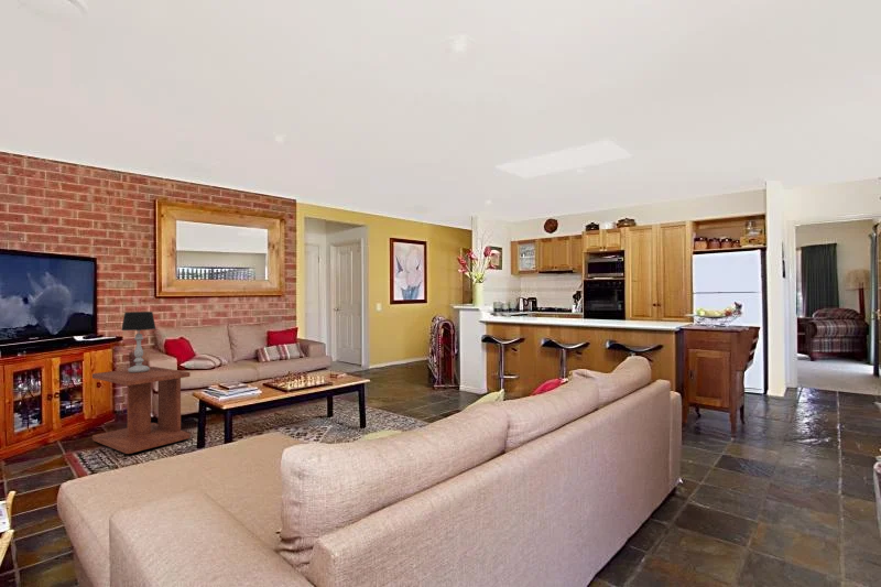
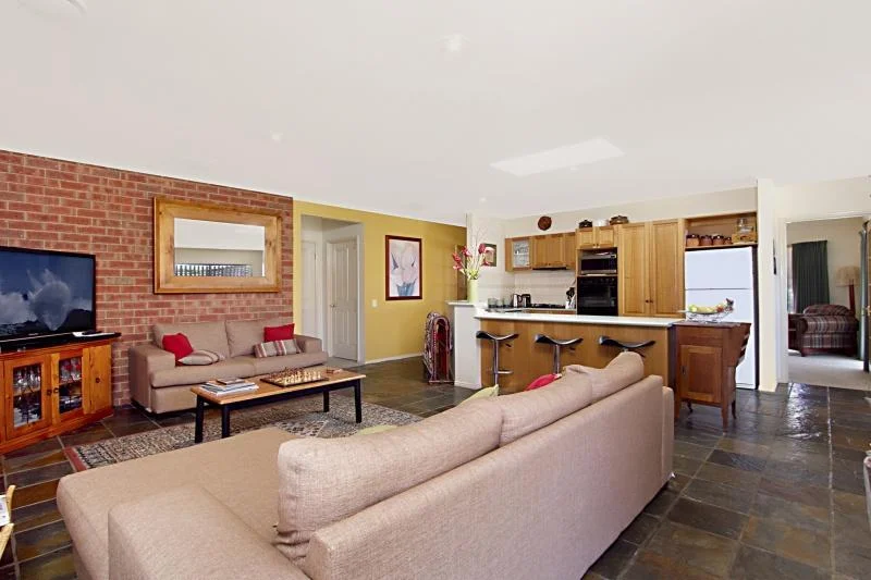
- side table (141, 406)
- table lamp (139, 340)
